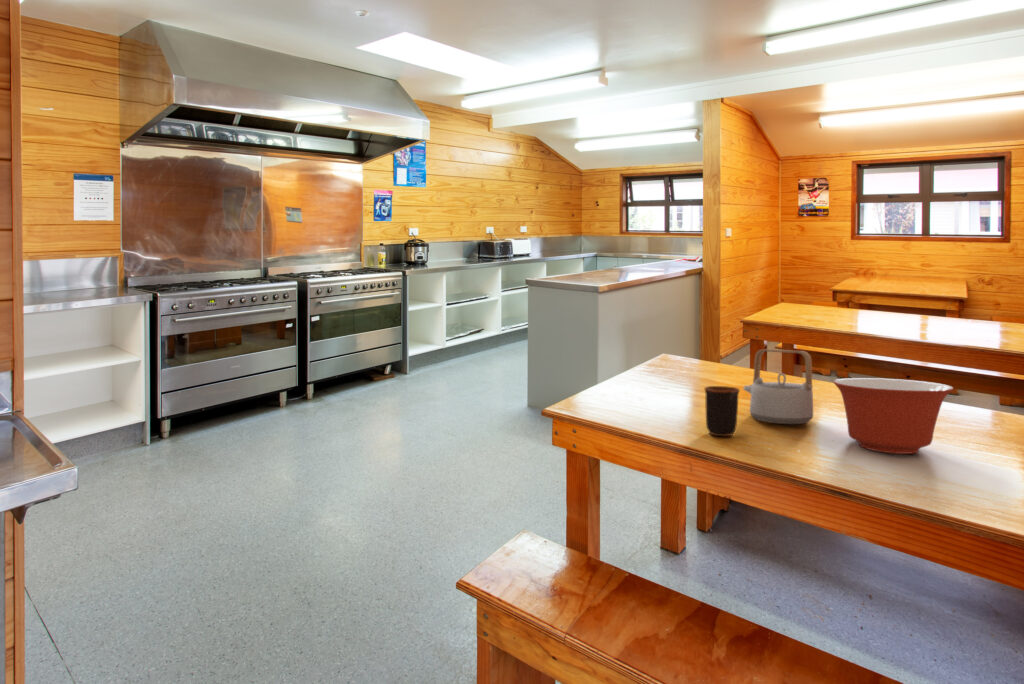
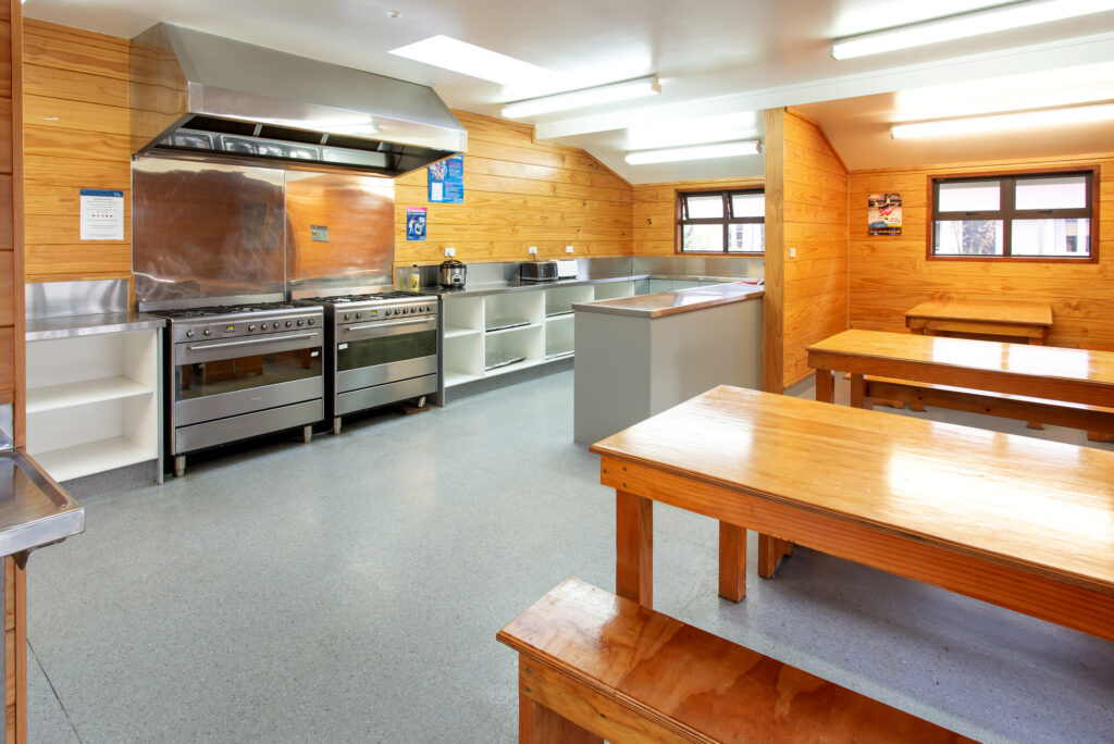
- mug (723, 410)
- teapot (776, 384)
- mixing bowl (889, 415)
